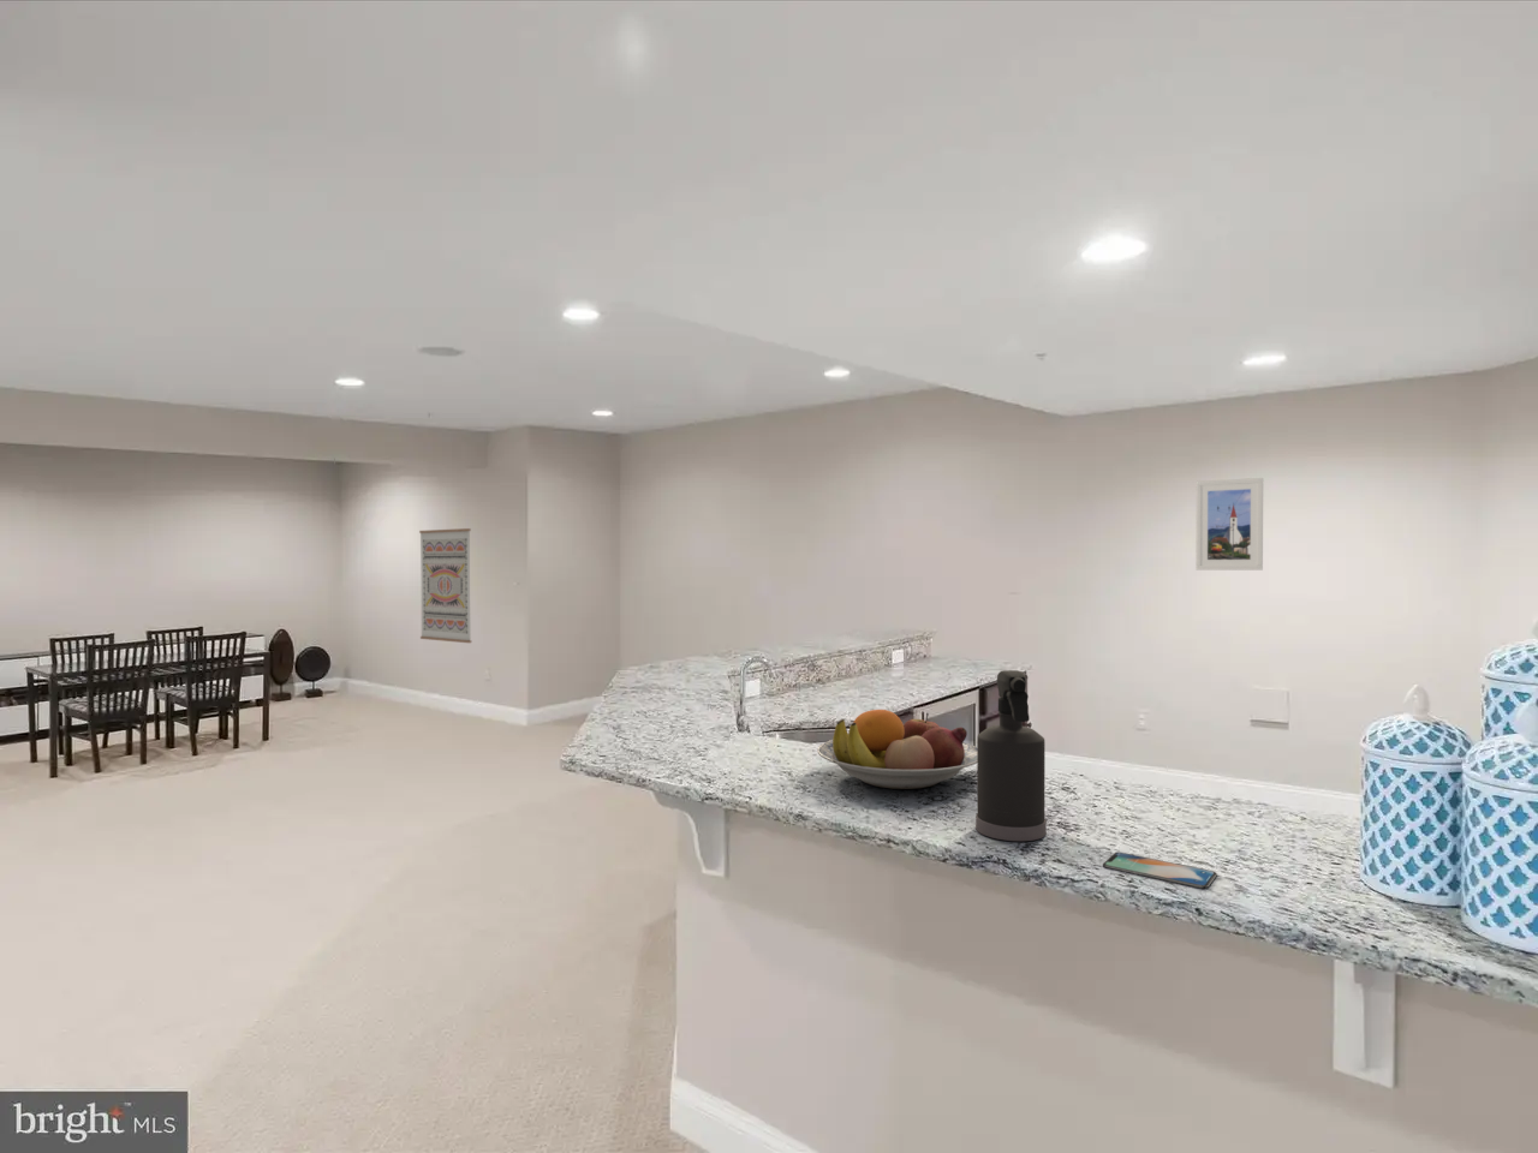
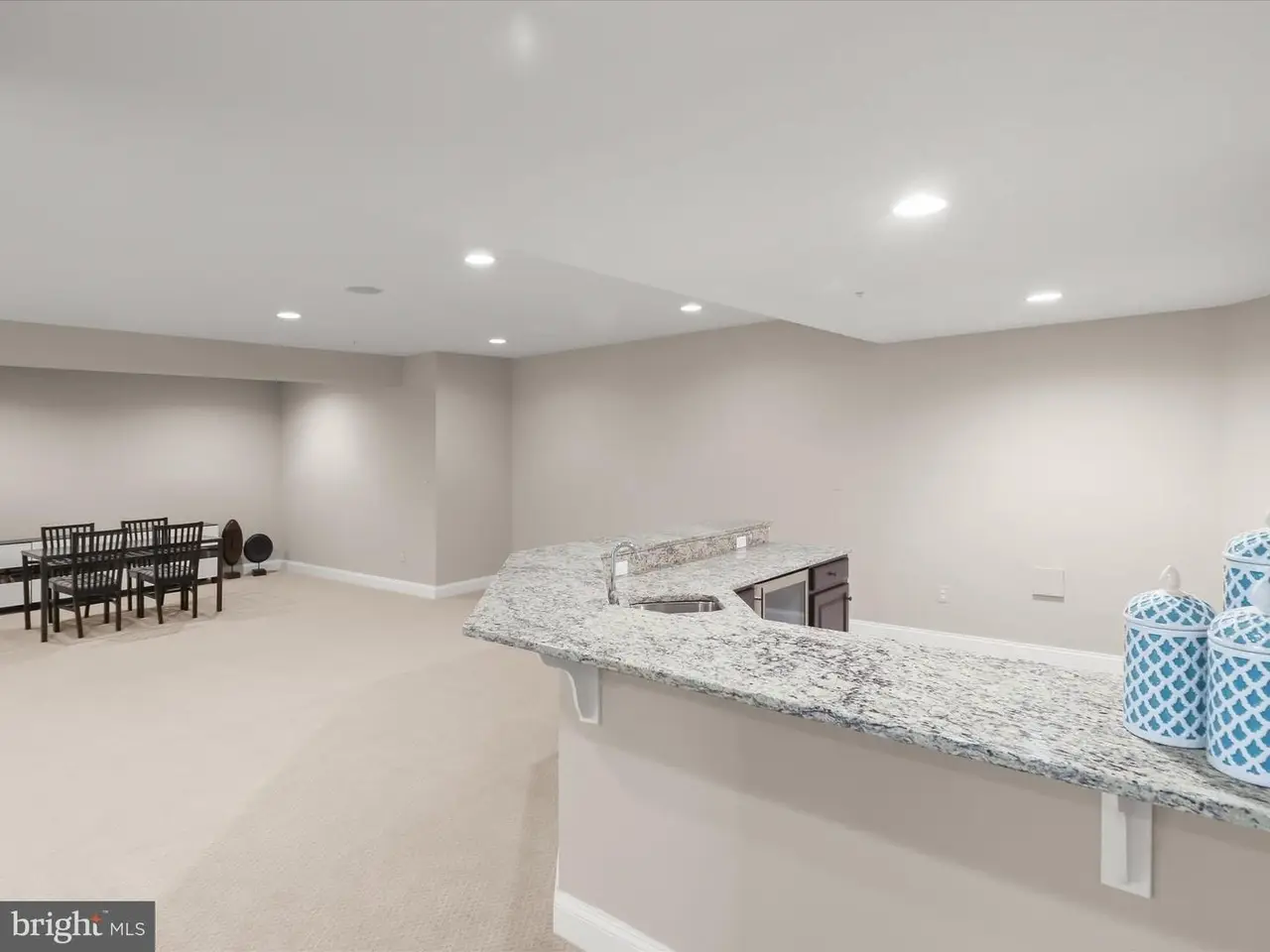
- spray bottle (1010, 750)
- fruit bowl (899, 744)
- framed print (1228, 524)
- wall art (444, 585)
- smartphone (1158, 868)
